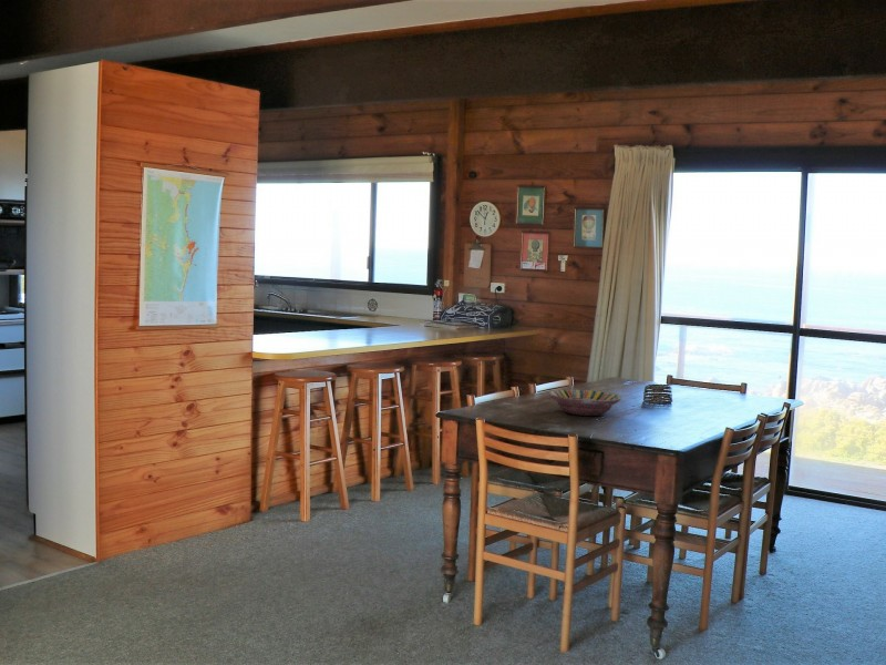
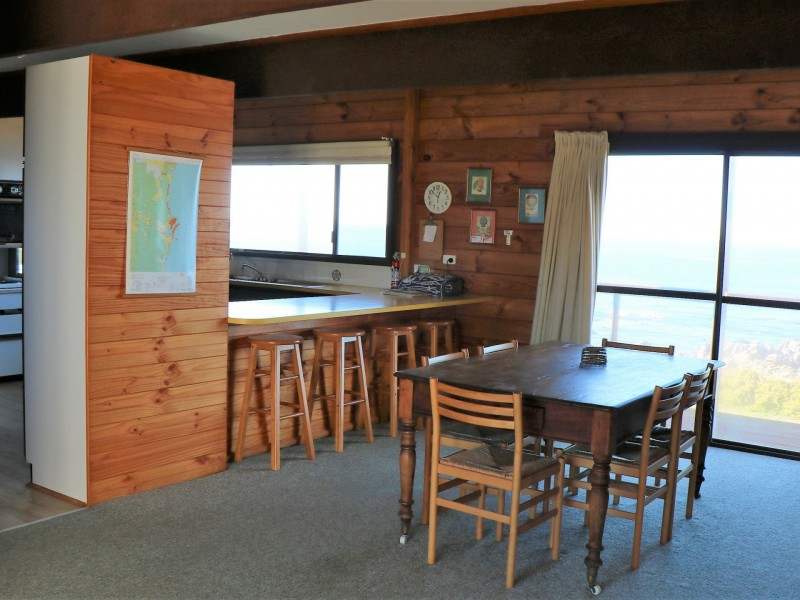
- serving bowl (584, 403)
